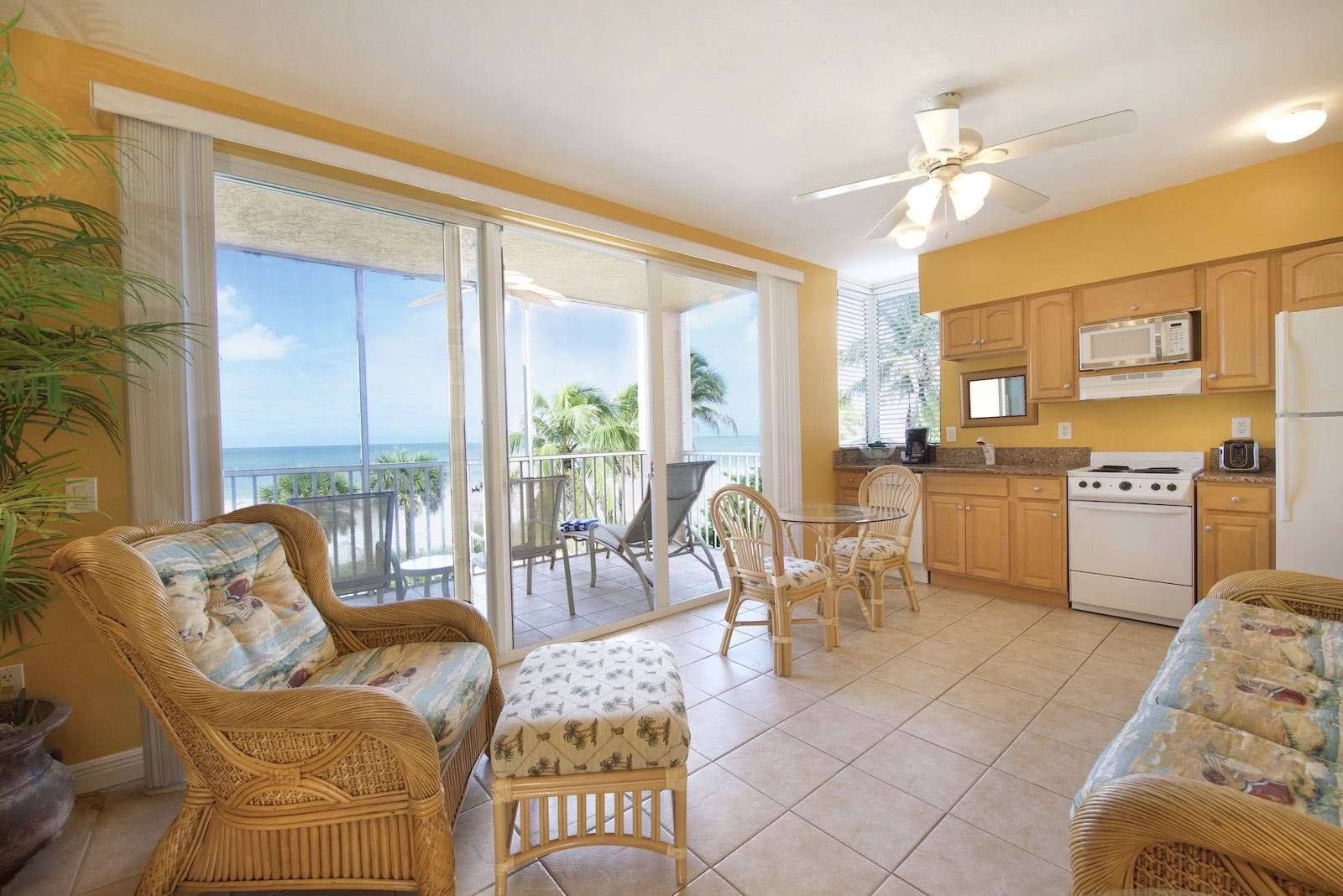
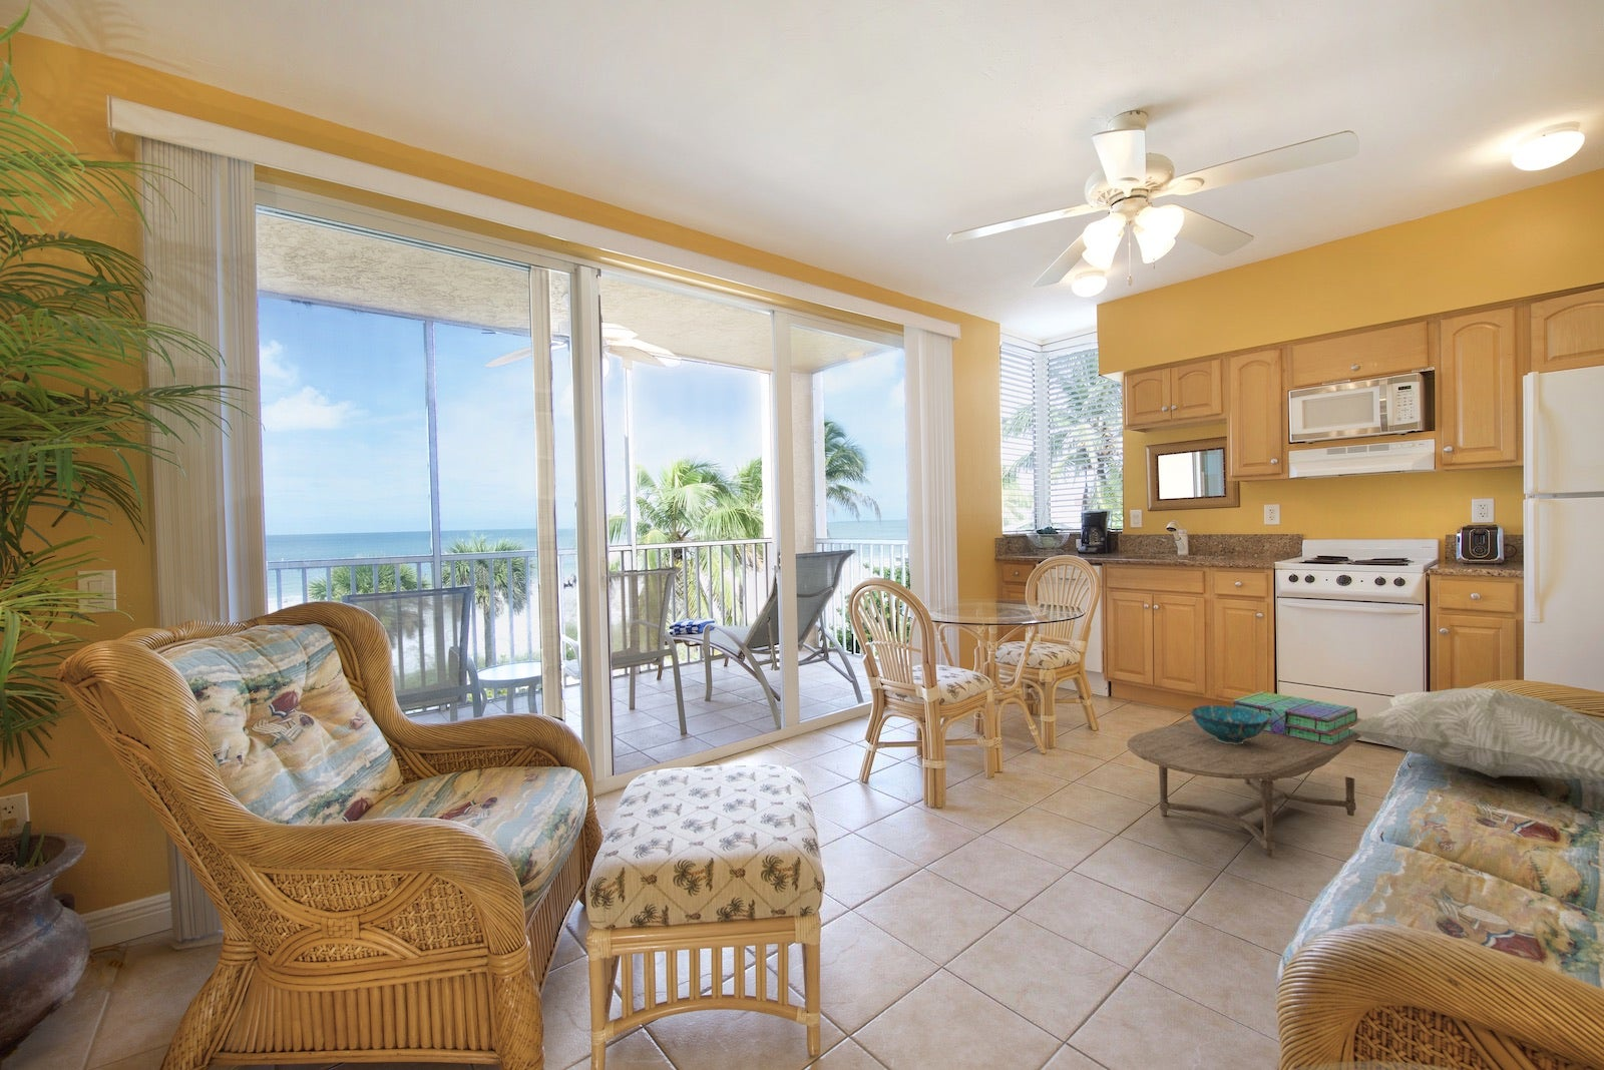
+ decorative bowl (1229, 726)
+ coffee table (1255, 774)
+ stack of books (1292, 714)
+ decorative pillow (1487, 730)
